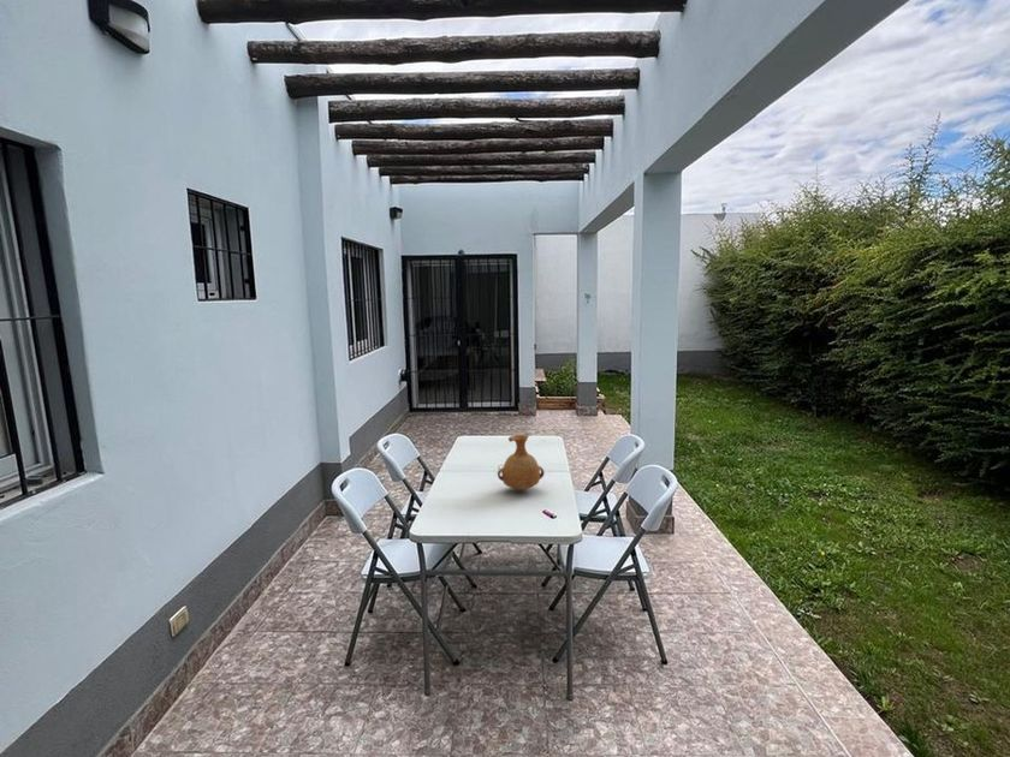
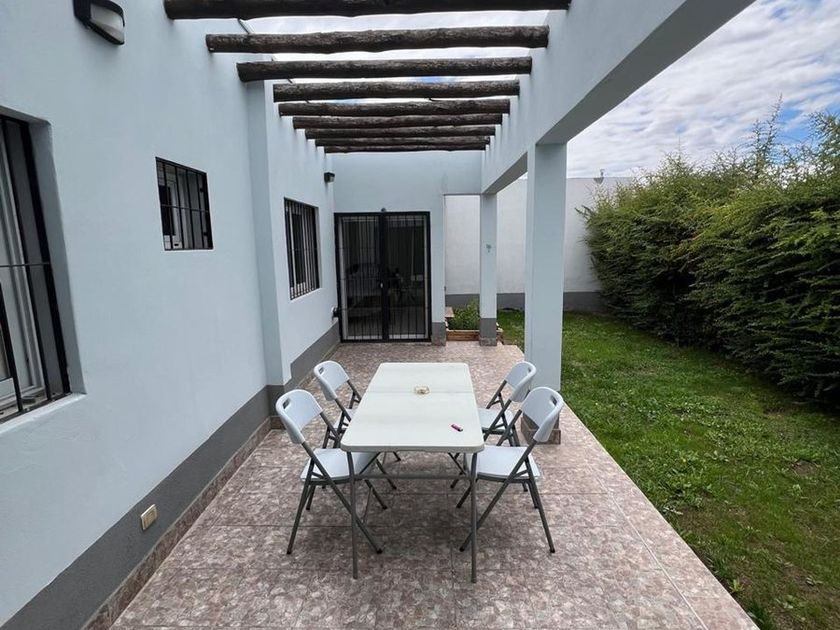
- vase (521, 463)
